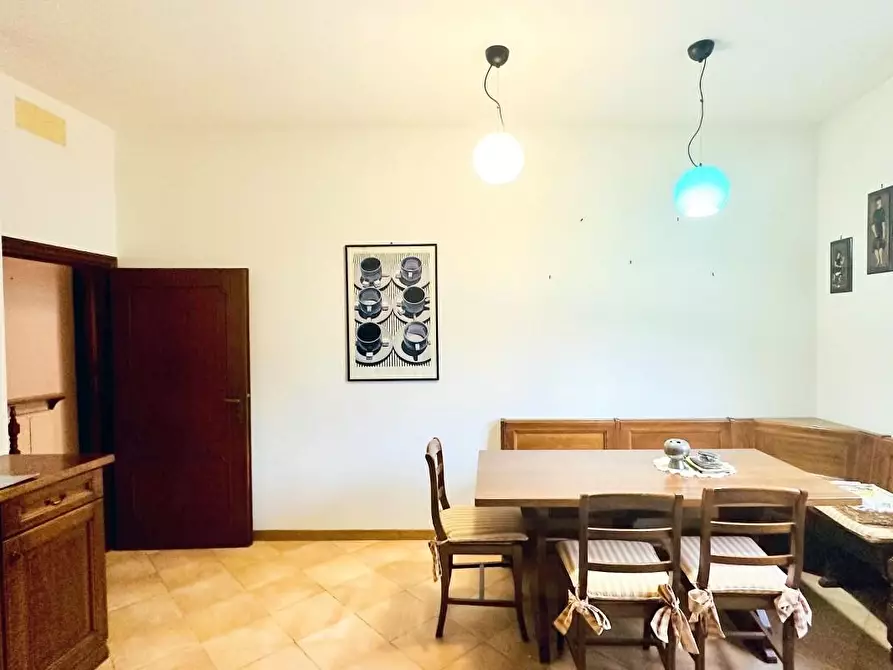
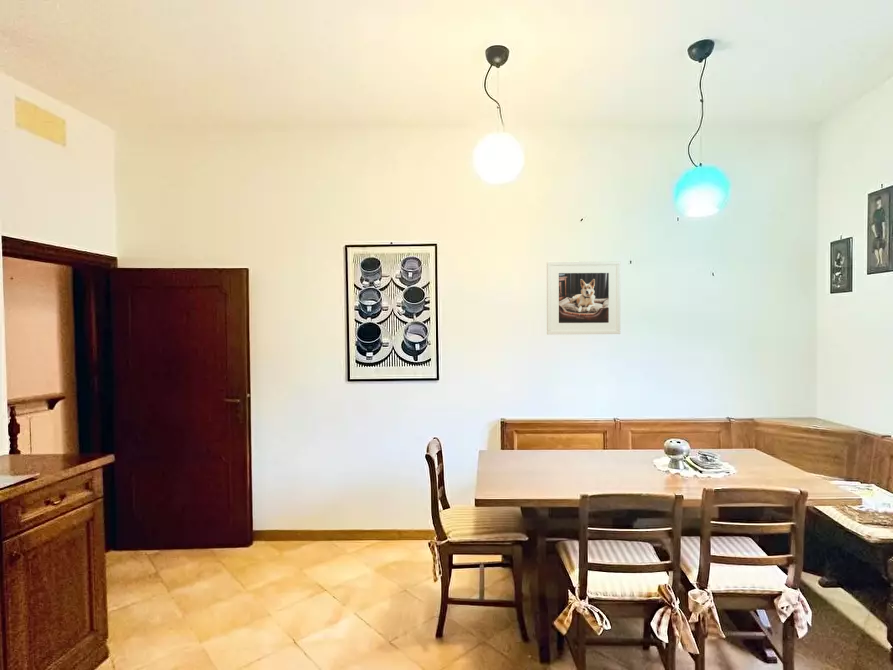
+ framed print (583, 298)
